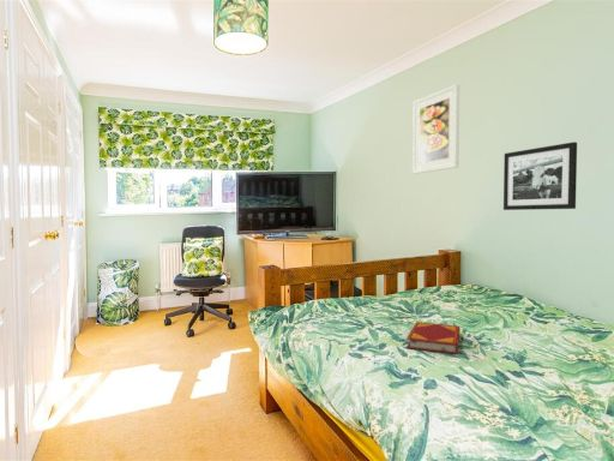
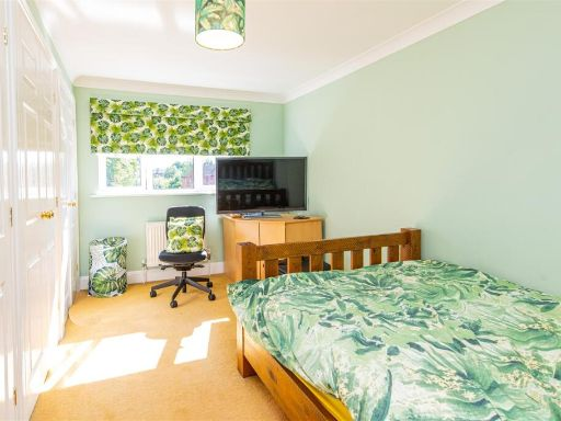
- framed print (434, 132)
- picture frame (536, 179)
- hardback book (434, 336)
